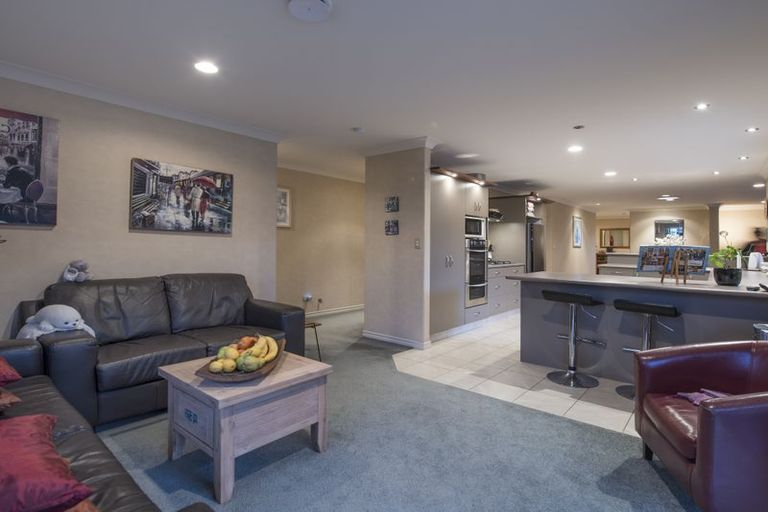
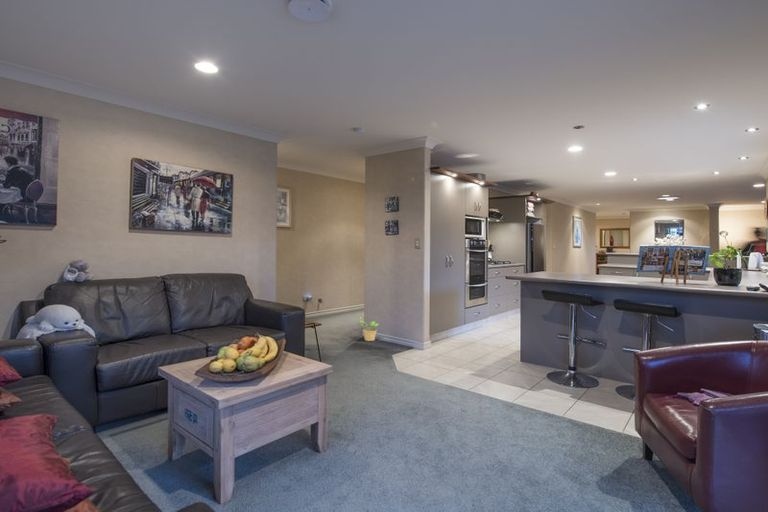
+ potted plant (369, 329)
